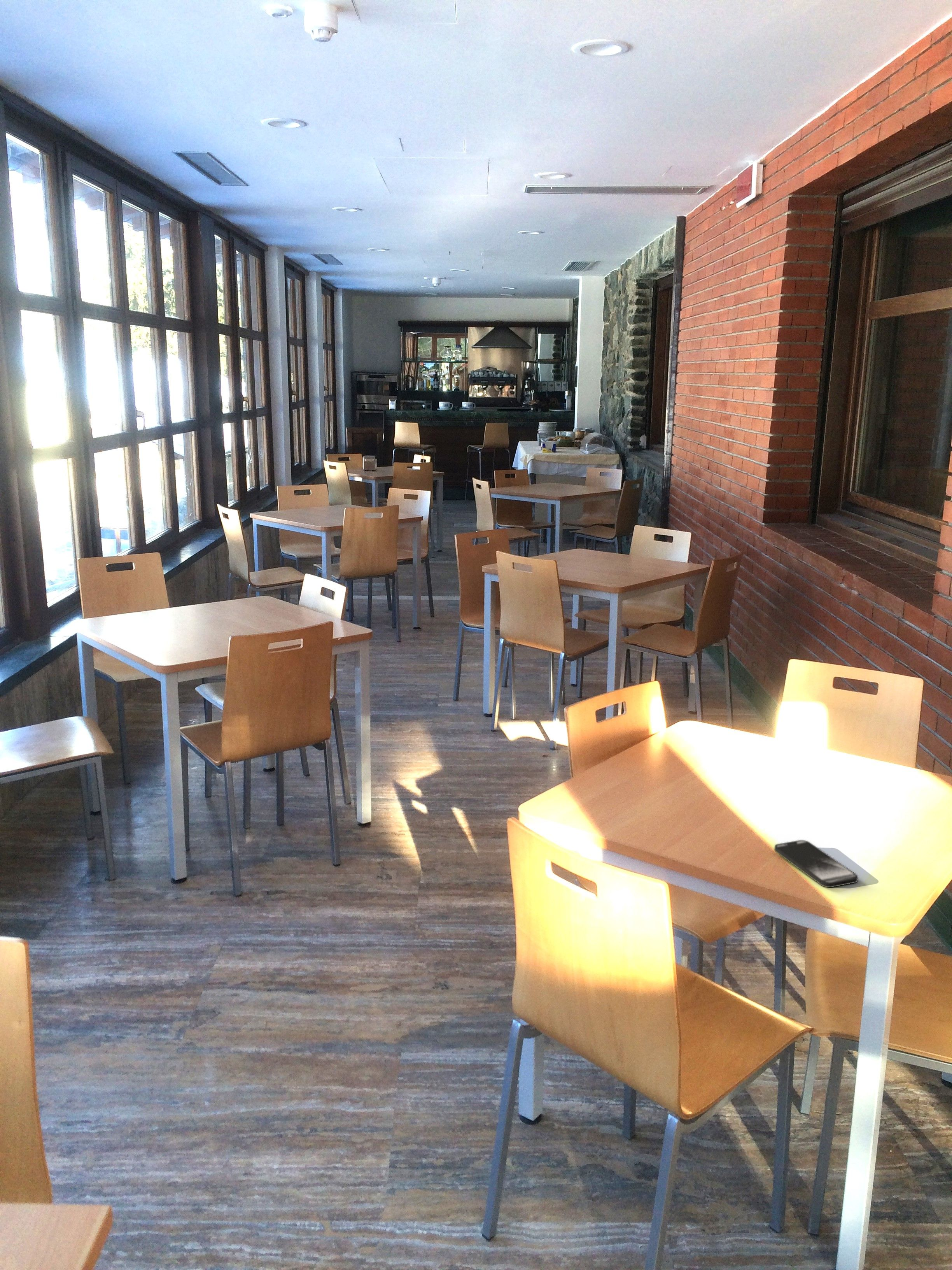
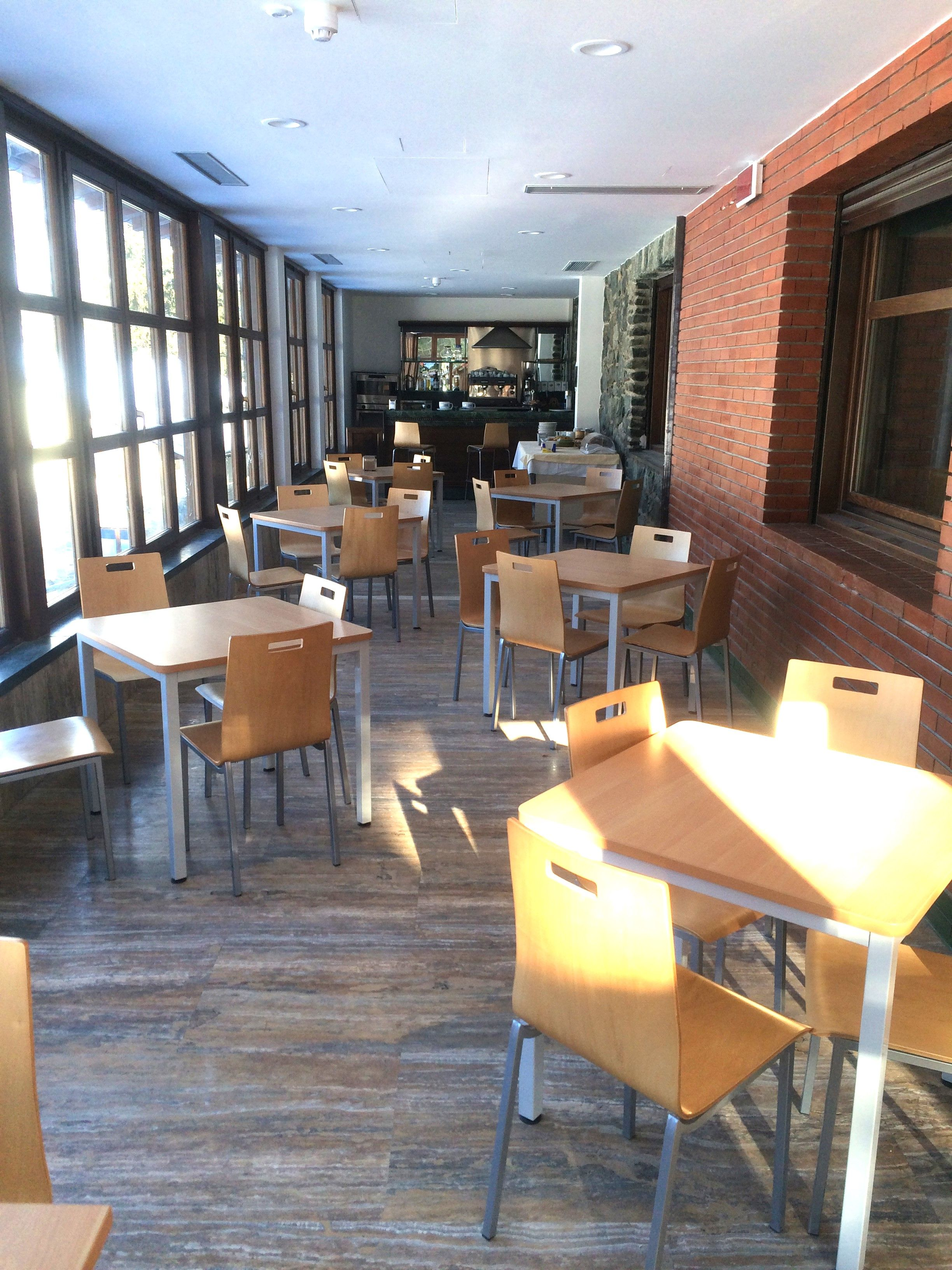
- smartphone (815, 863)
